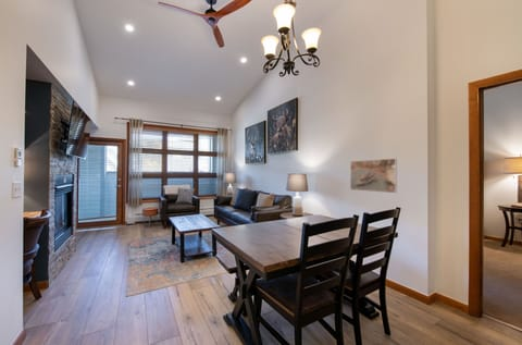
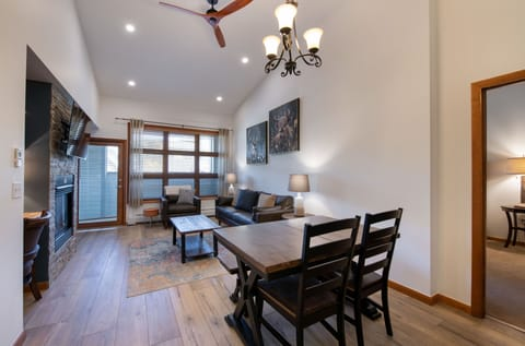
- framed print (371, 175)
